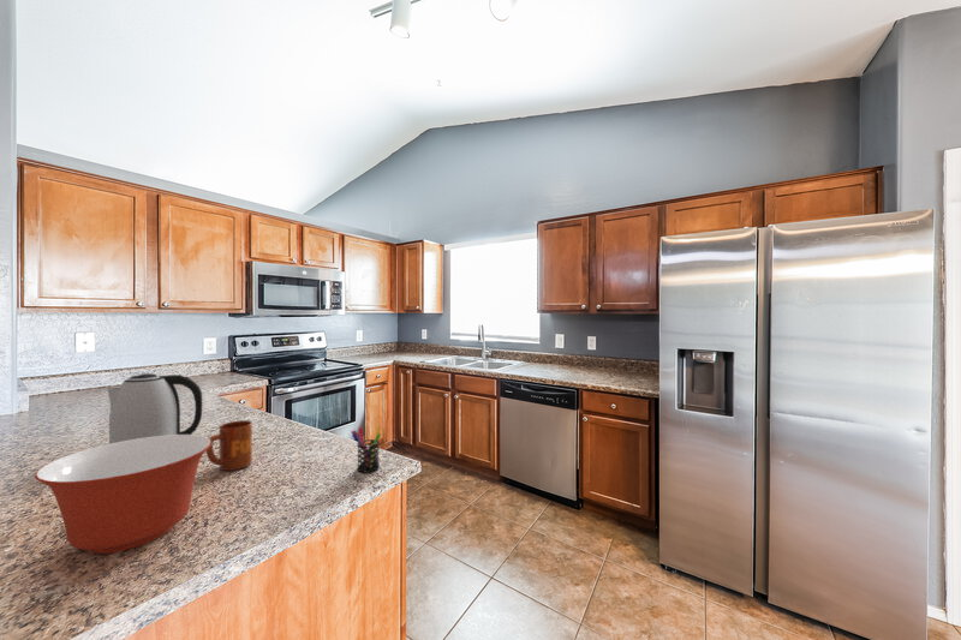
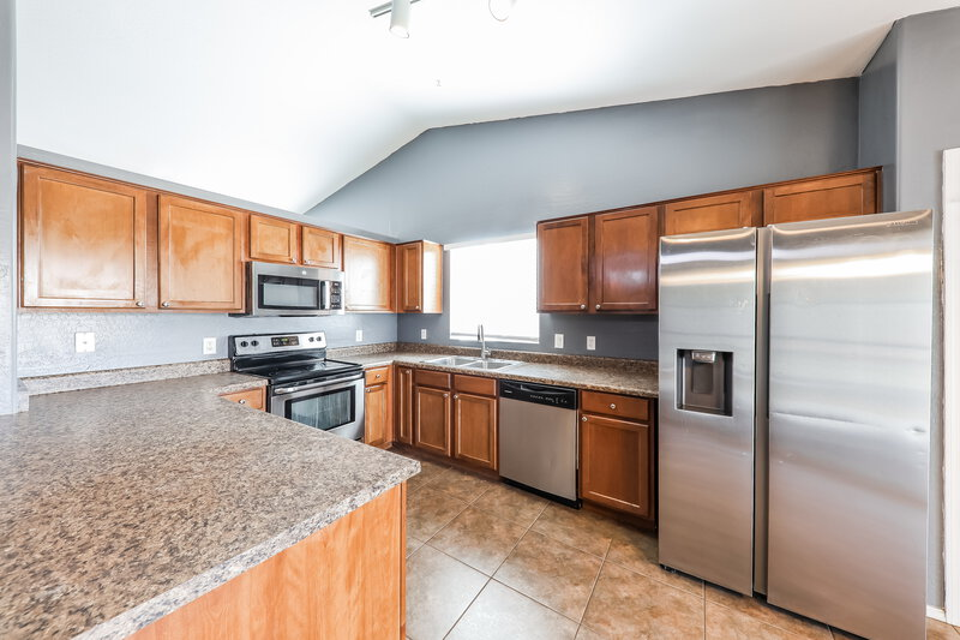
- pen holder (369, 447)
- mixing bowl (133, 494)
- kettle (157, 412)
- mug (228, 447)
